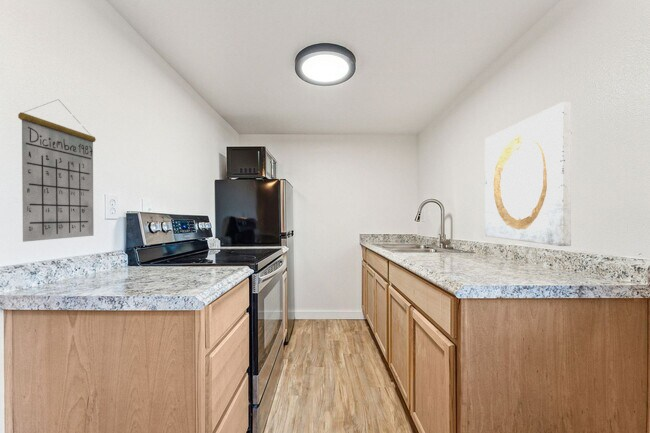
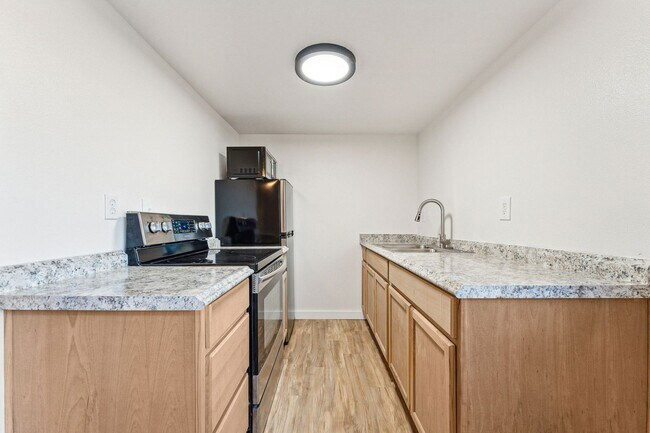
- wall art (520, 182)
- calendar (62, 168)
